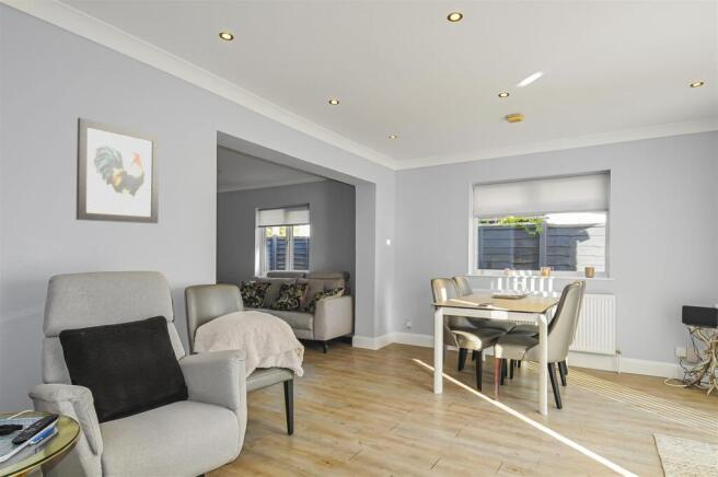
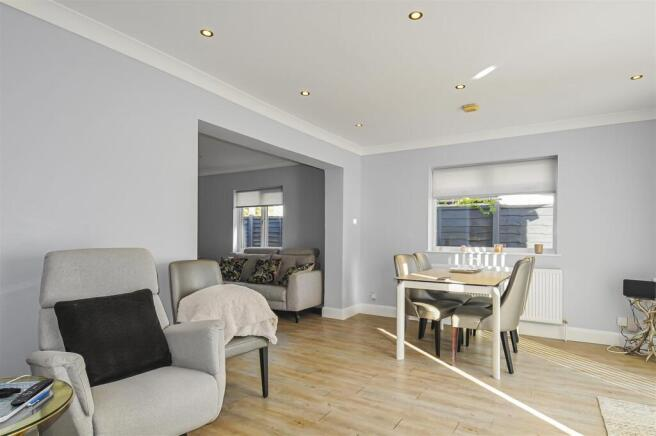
- wall art (120, 174)
